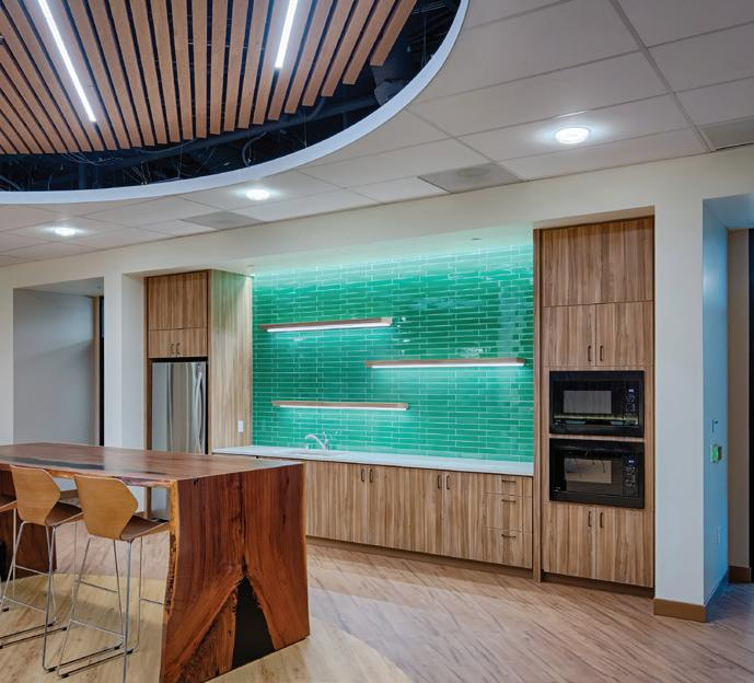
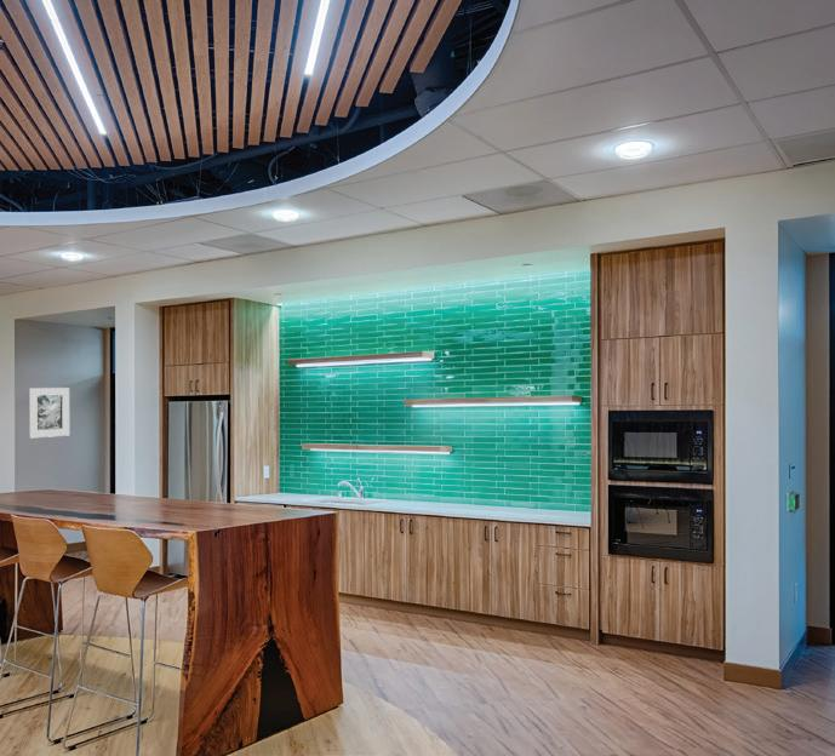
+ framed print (50, 412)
